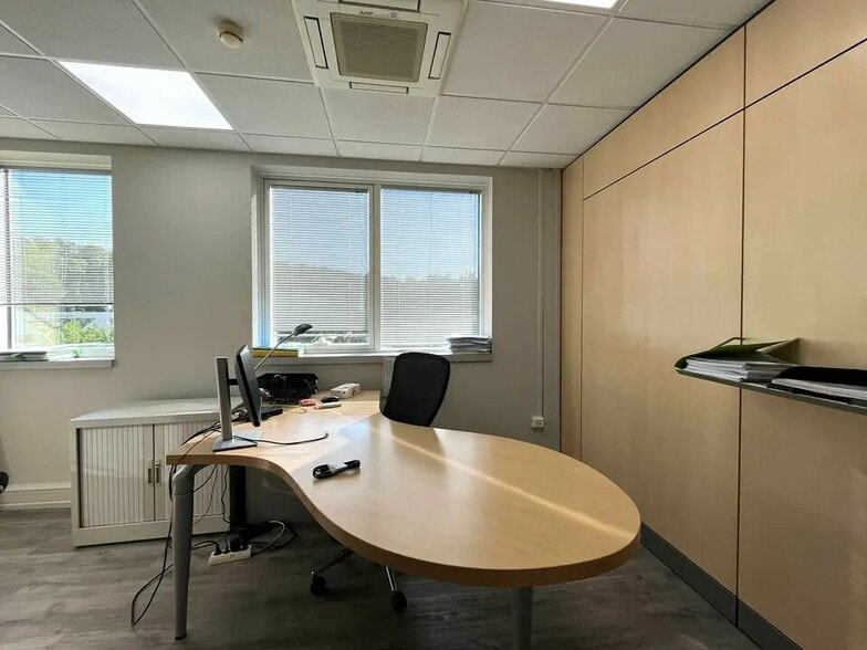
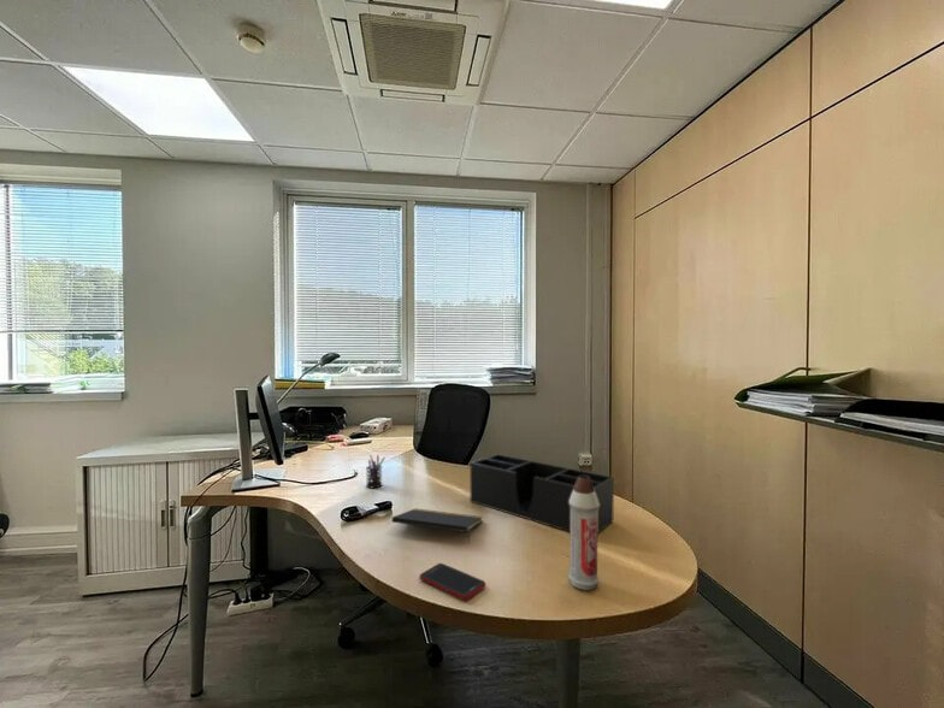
+ notepad (438, 519)
+ spray bottle (583, 530)
+ pen holder (376, 468)
+ desk organizer (537, 490)
+ cell phone (452, 580)
